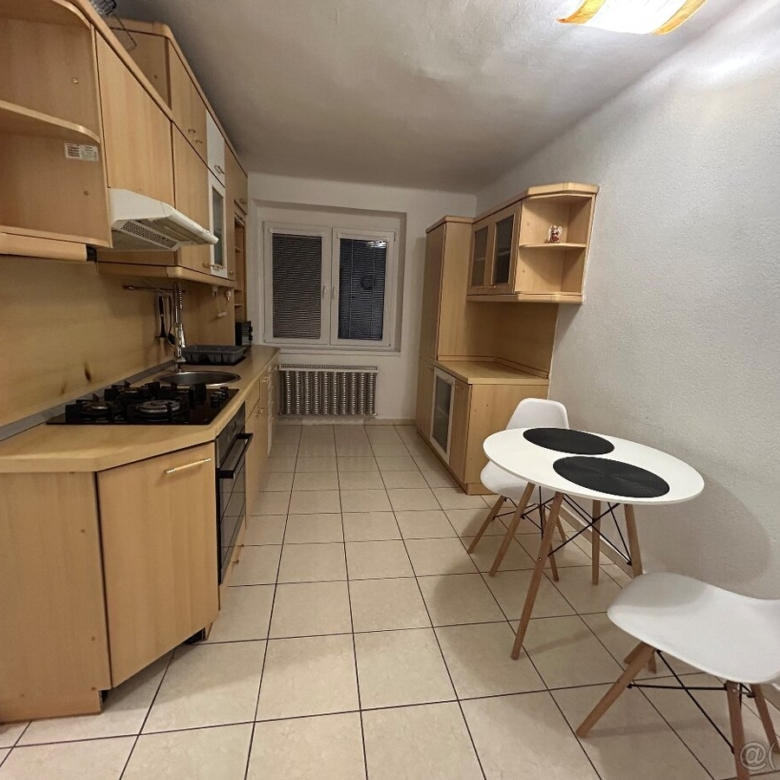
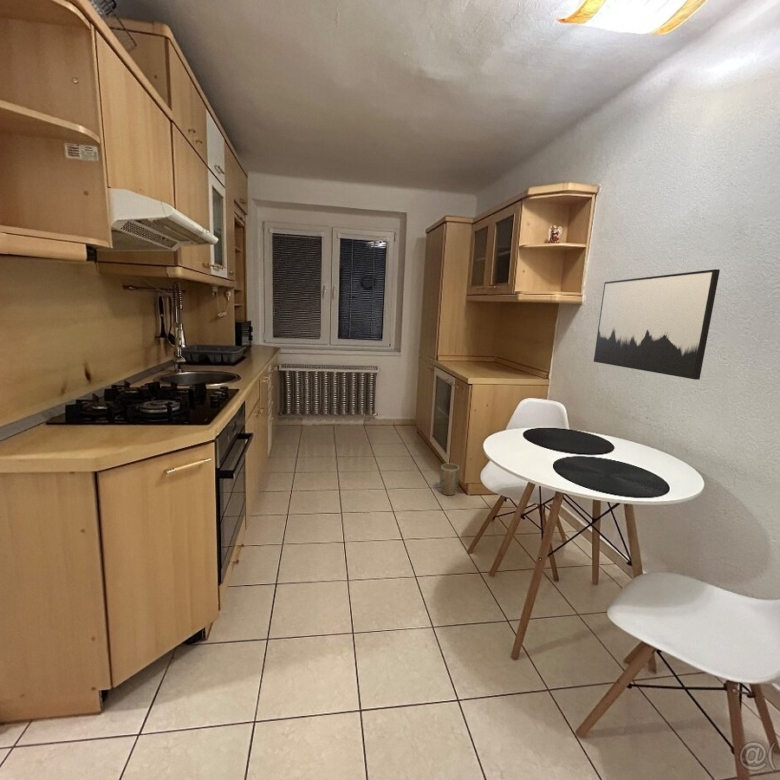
+ wall art (645, 323)
+ plant pot (449, 479)
